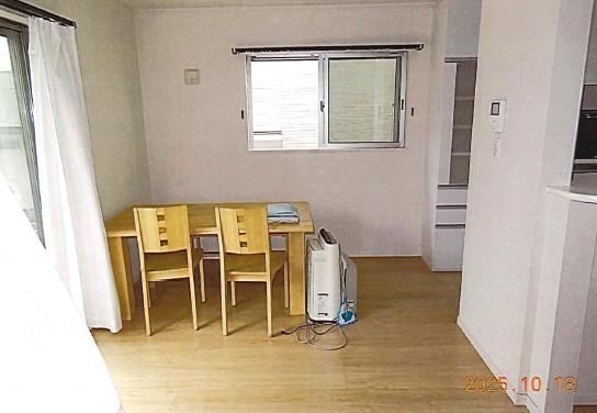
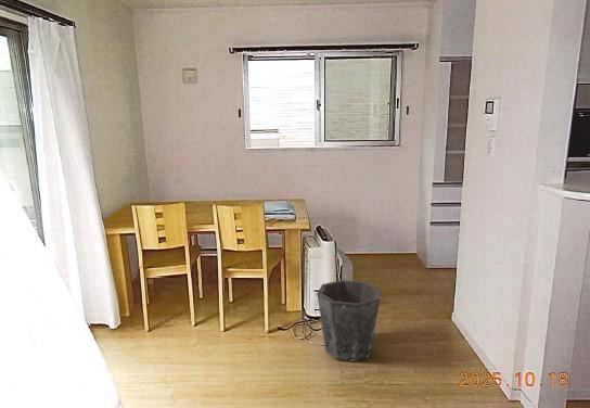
+ waste bin (348, 320)
